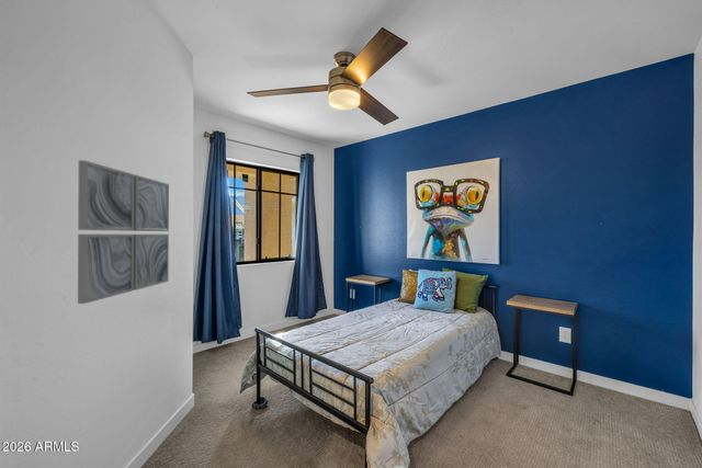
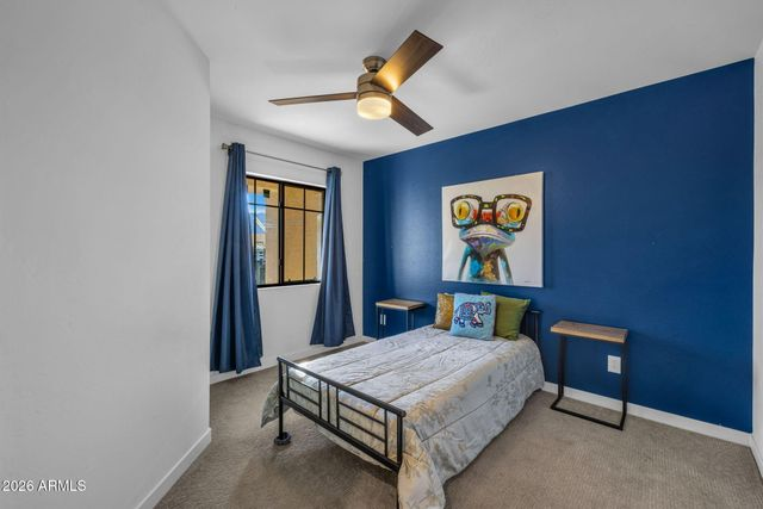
- wall art (132, 230)
